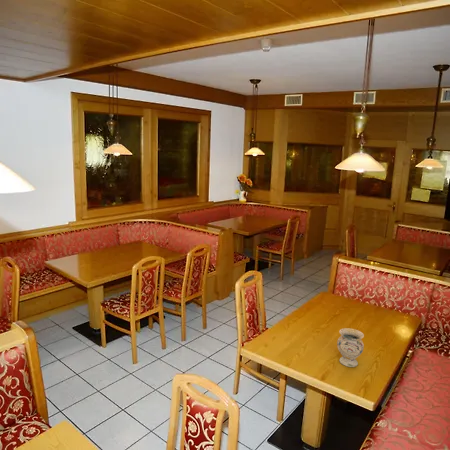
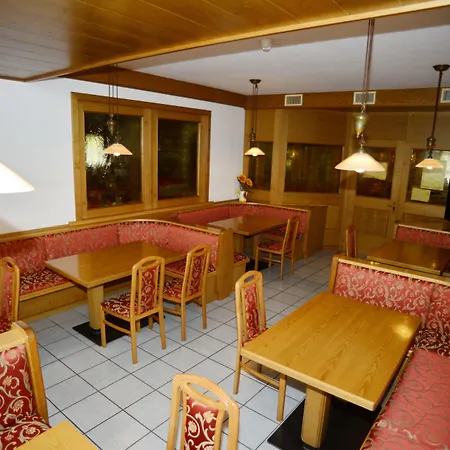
- vase (349, 347)
